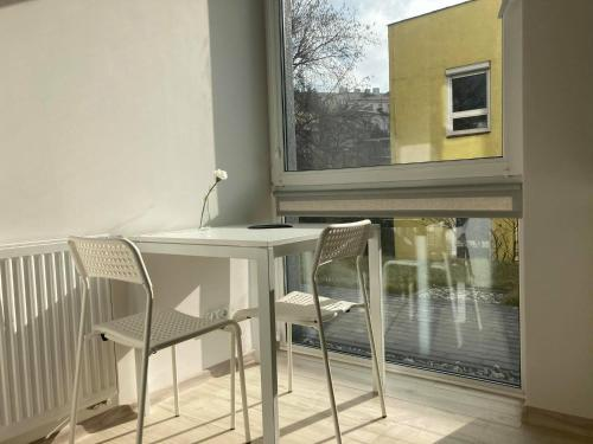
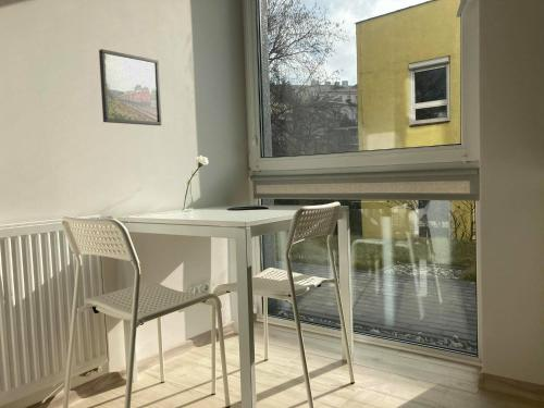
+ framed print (132, 89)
